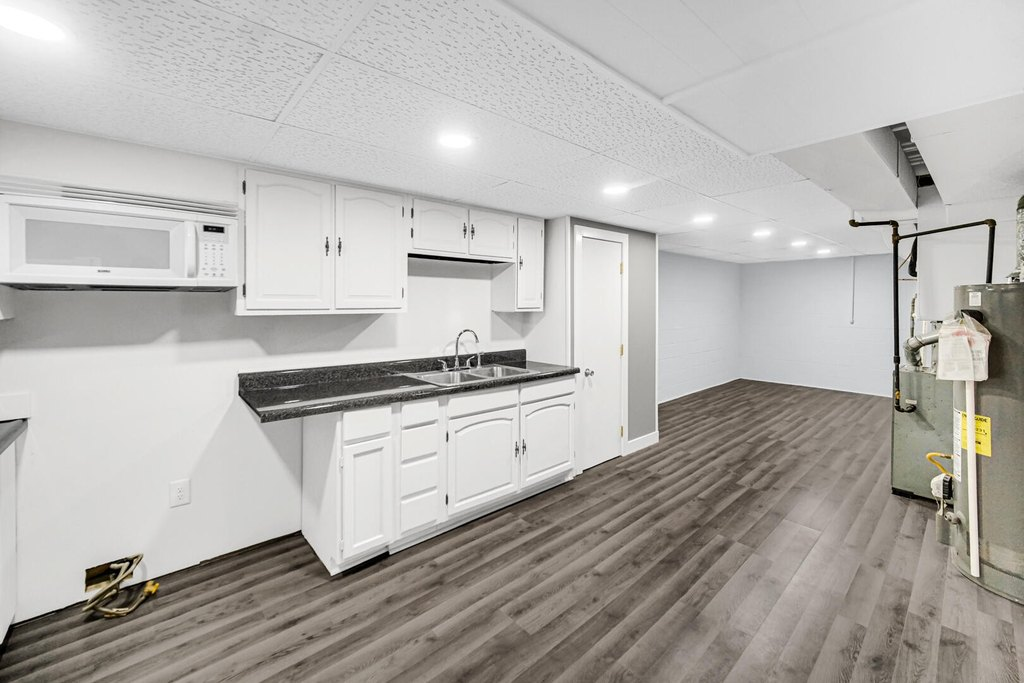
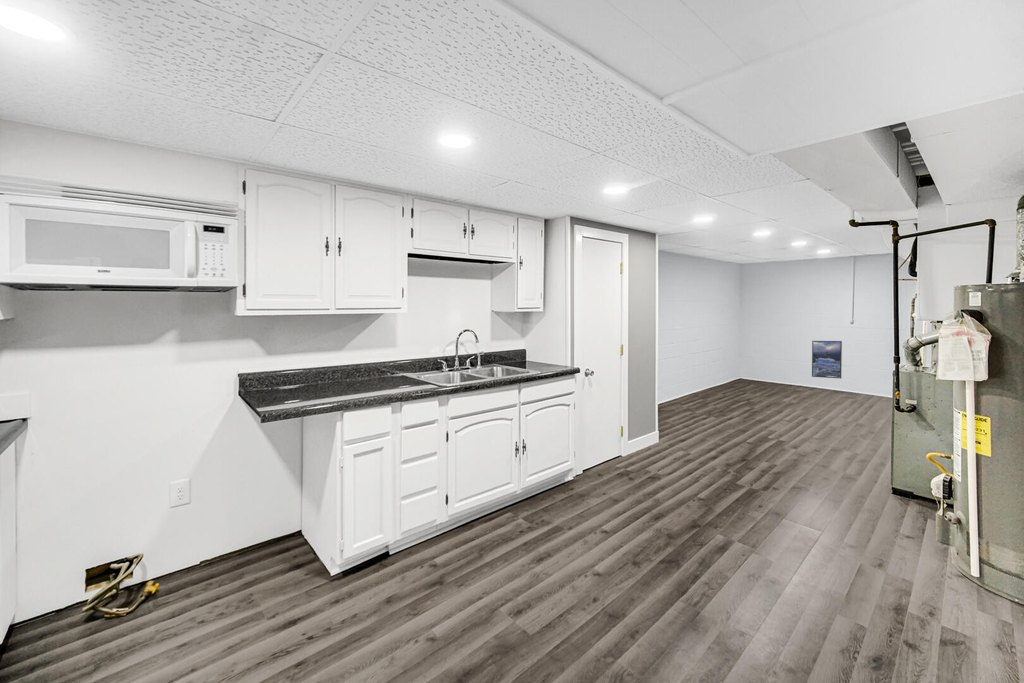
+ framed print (826, 359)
